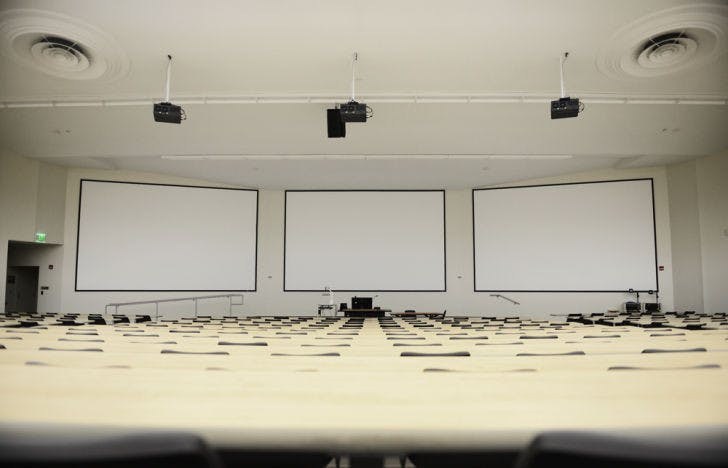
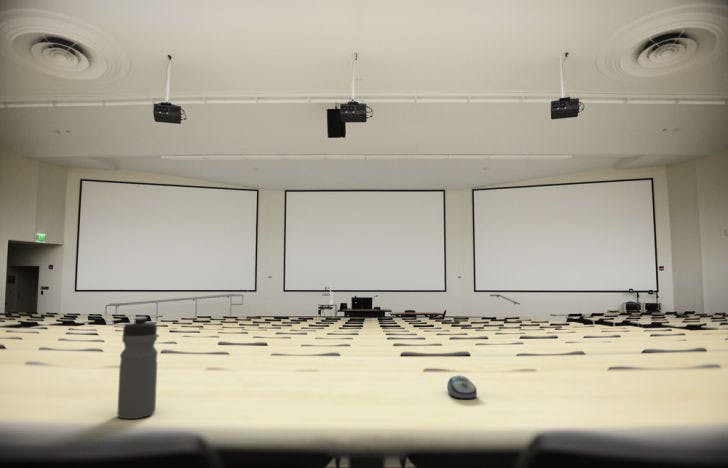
+ water bottle (138, 365)
+ computer mouse (461, 385)
